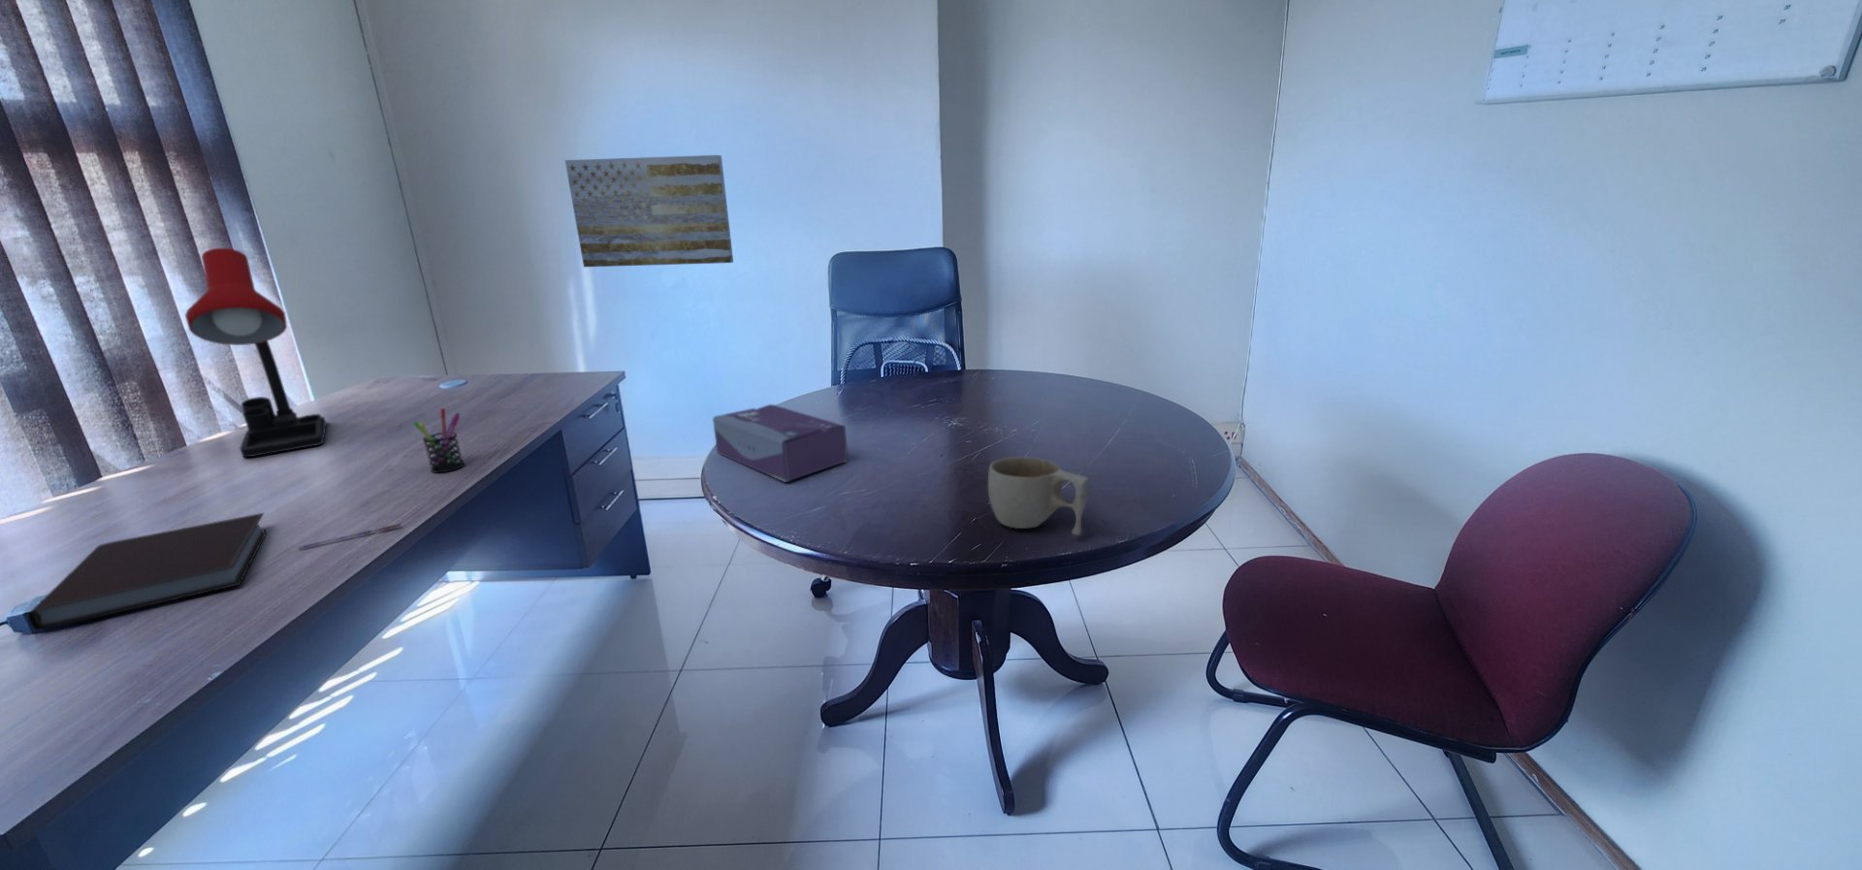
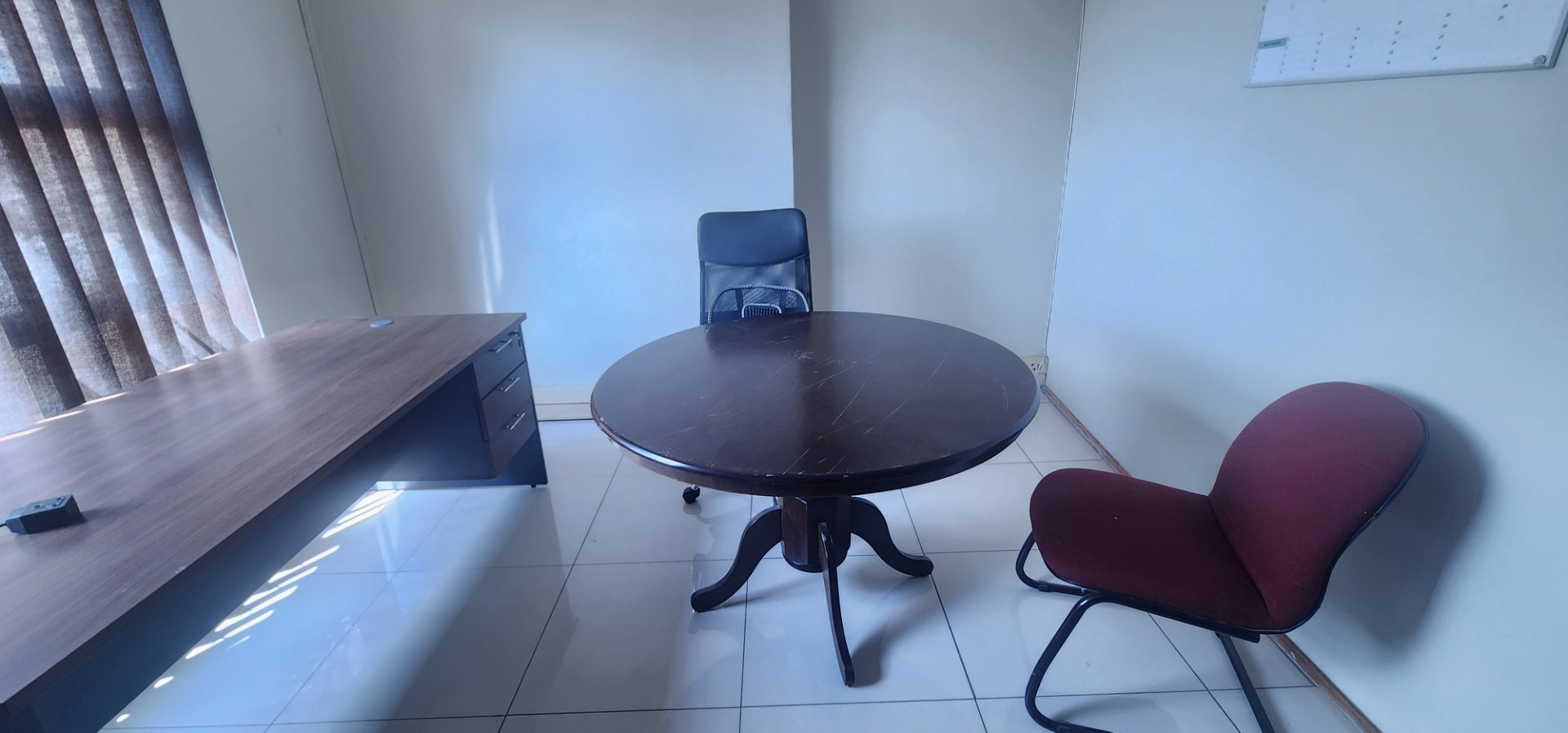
- notebook (165, 564)
- wall art (651, 212)
- tissue box (779, 438)
- cup (1037, 497)
- pen (350, 535)
- pen holder (438, 439)
- desk lamp (256, 349)
